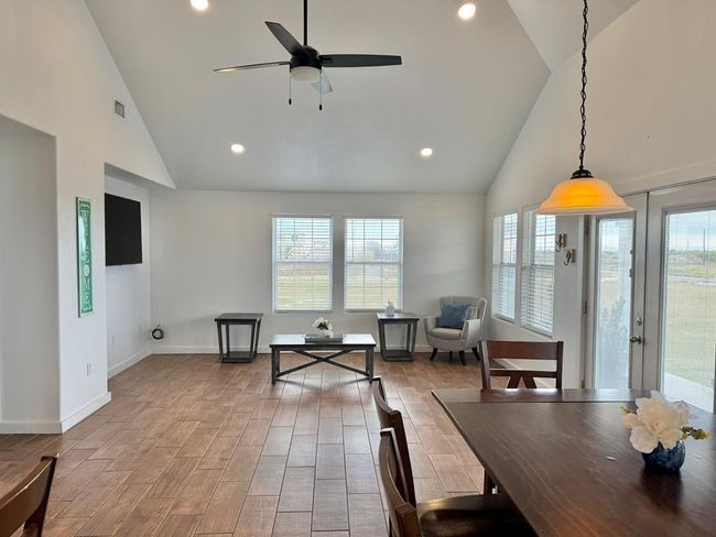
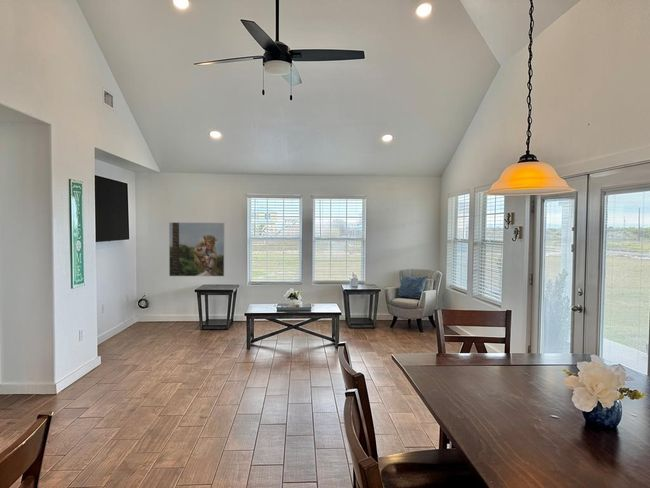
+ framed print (196, 249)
